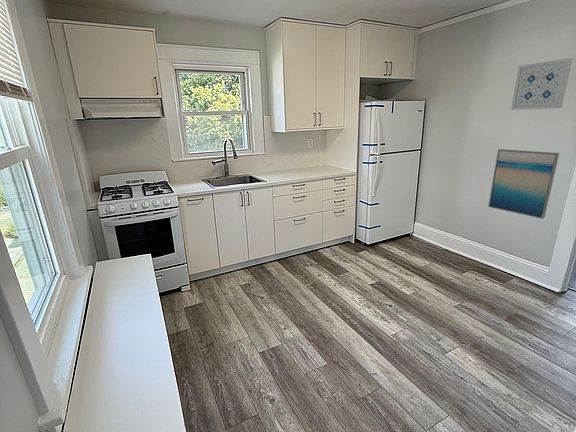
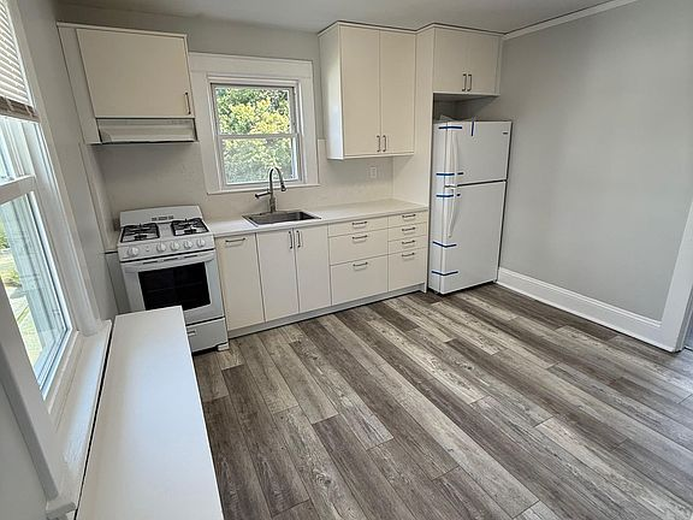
- wall art (520, 182)
- wall art (539, 86)
